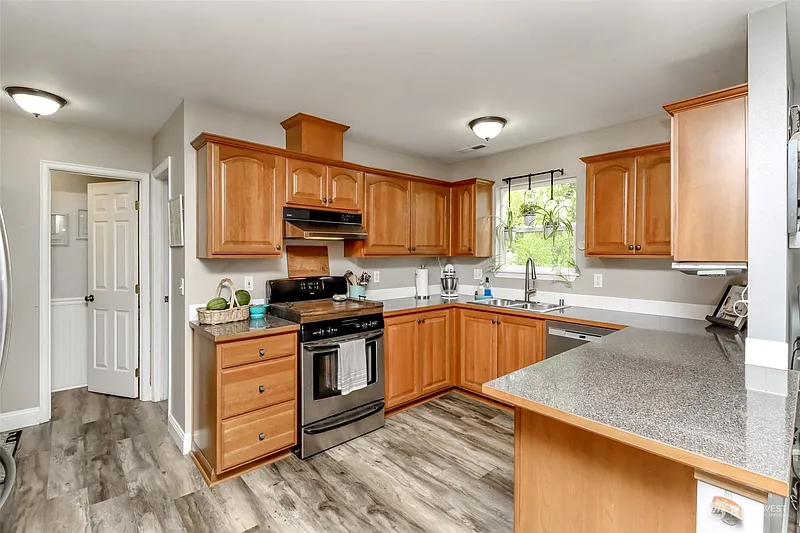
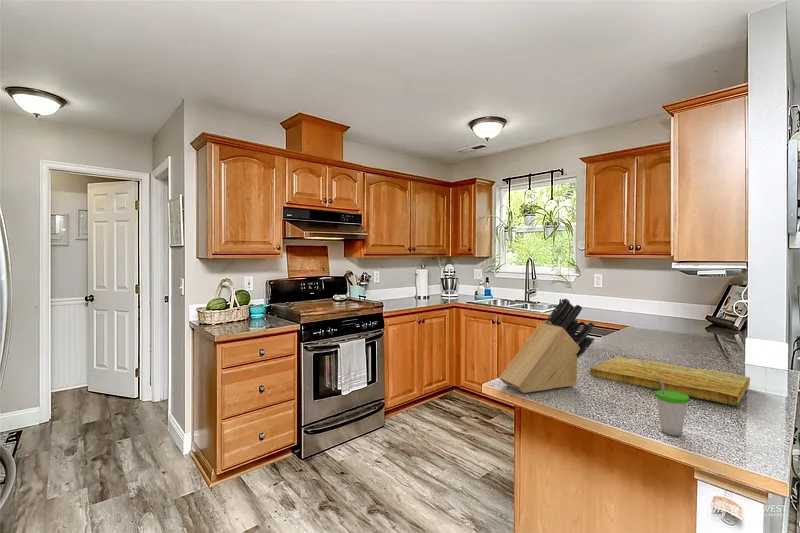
+ cutting board (666, 375)
+ knife block (548, 342)
+ cup (671, 405)
